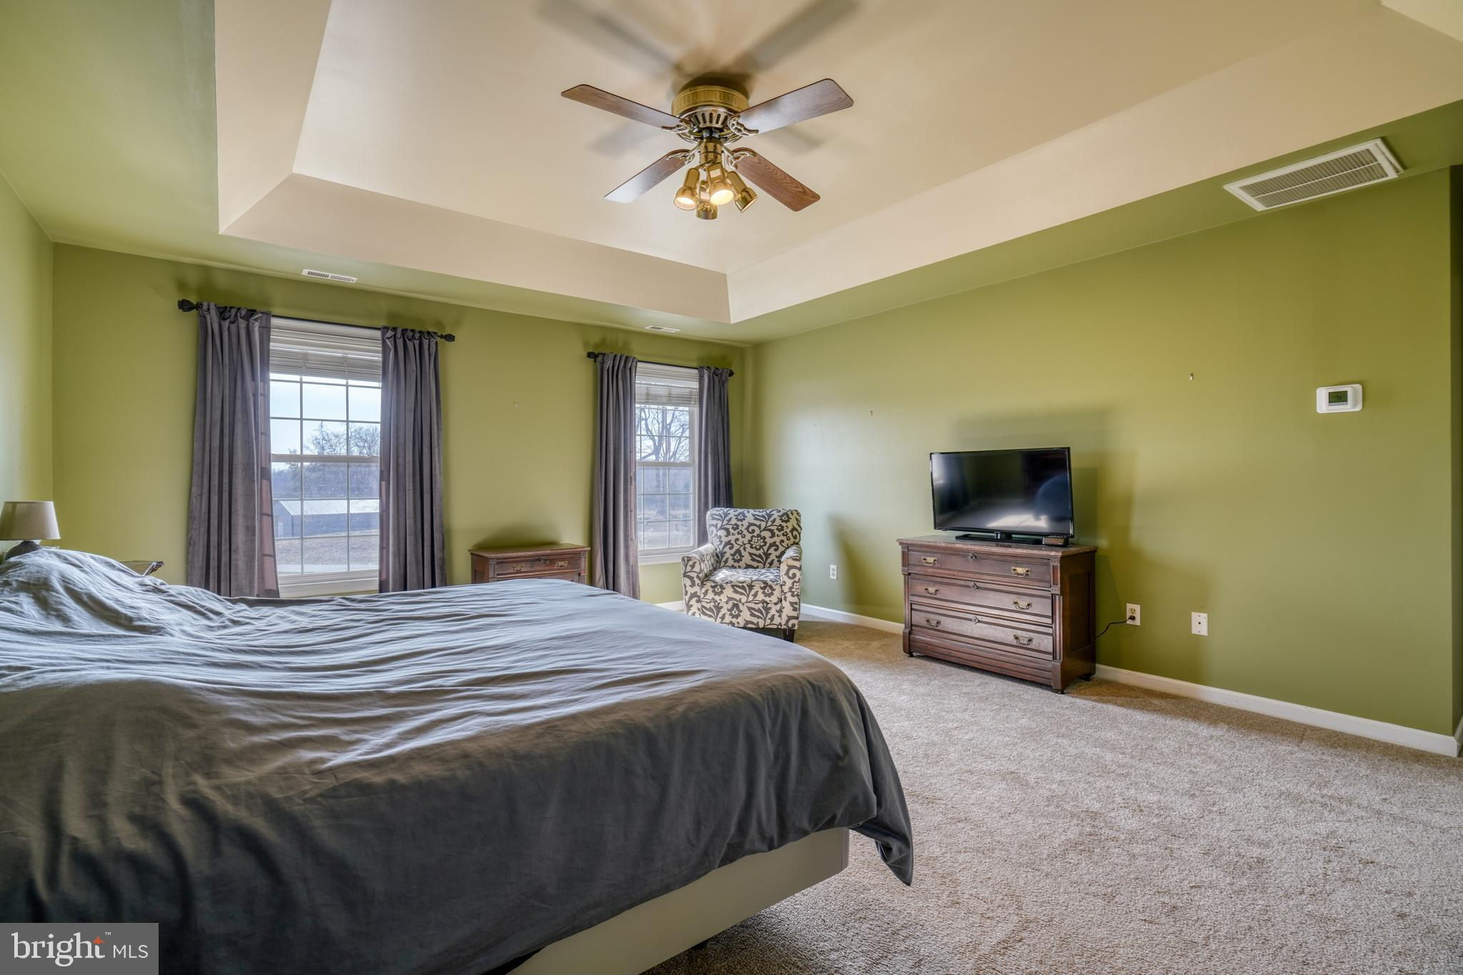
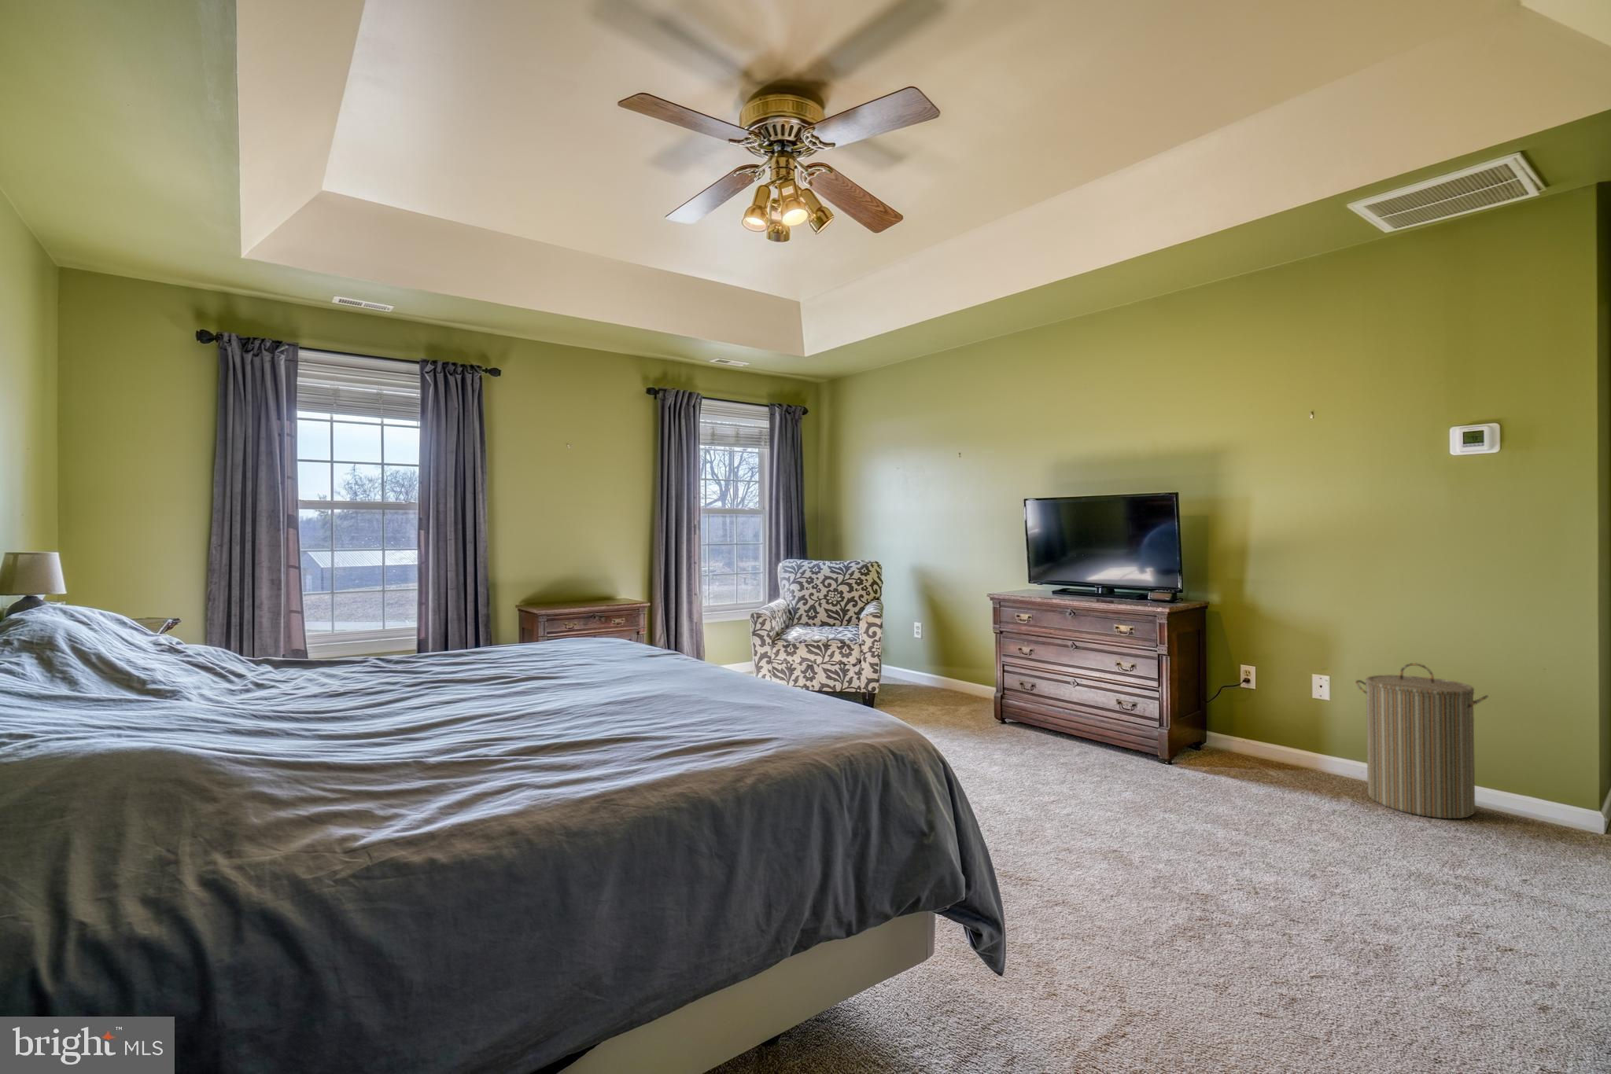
+ laundry hamper (1418, 732)
